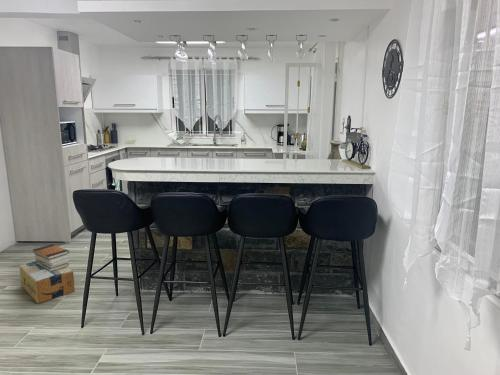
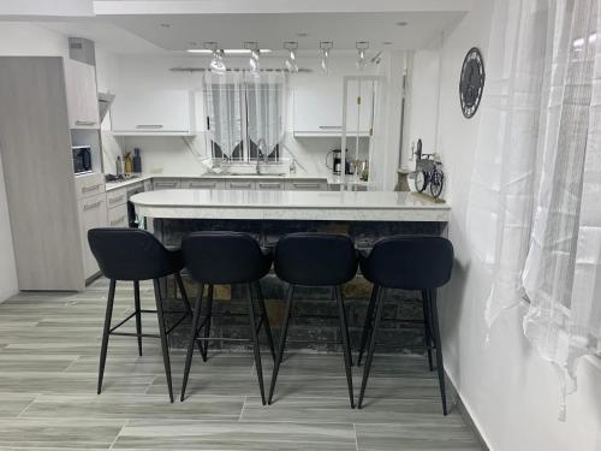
- cardboard box (47, 277)
- book stack (51, 256)
